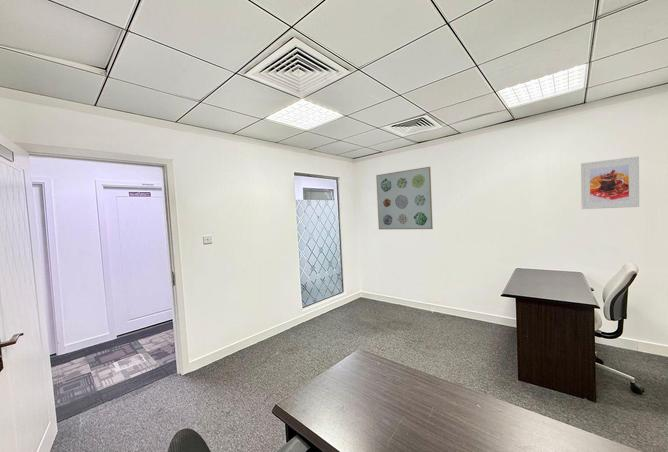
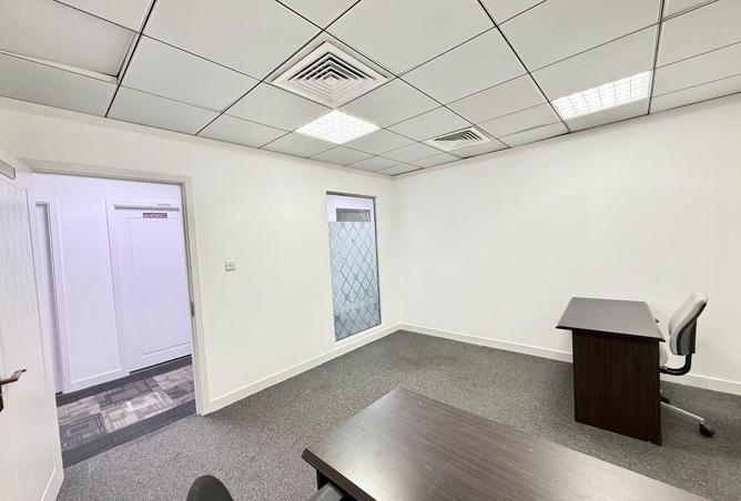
- wall art (402, 200)
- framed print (608, 184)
